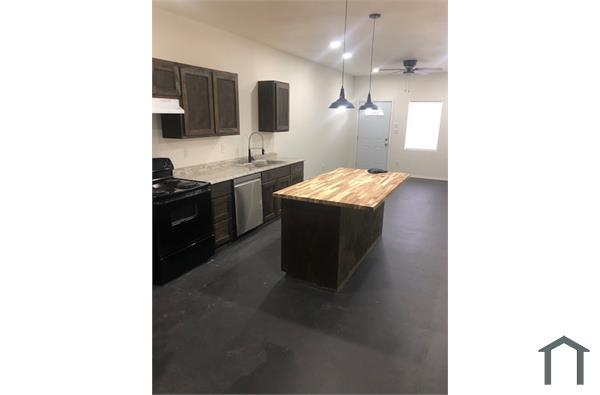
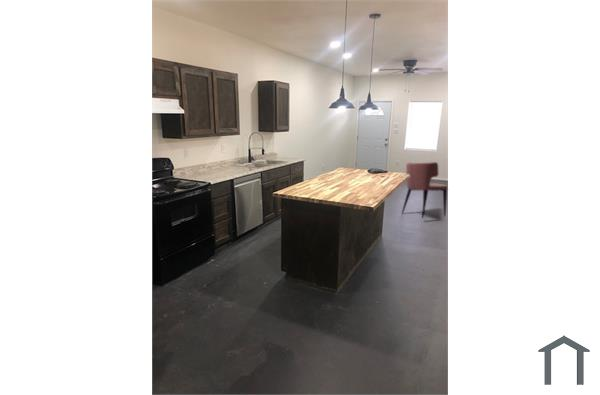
+ dining chair (425, 189)
